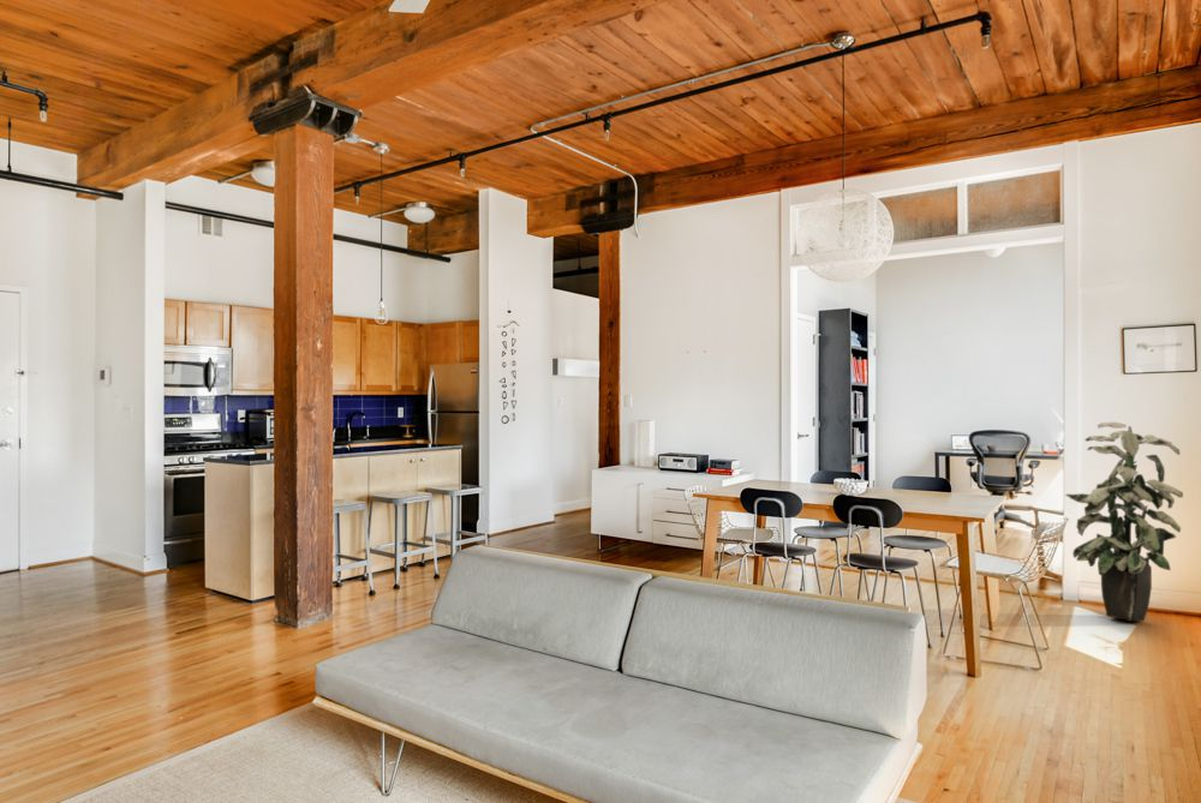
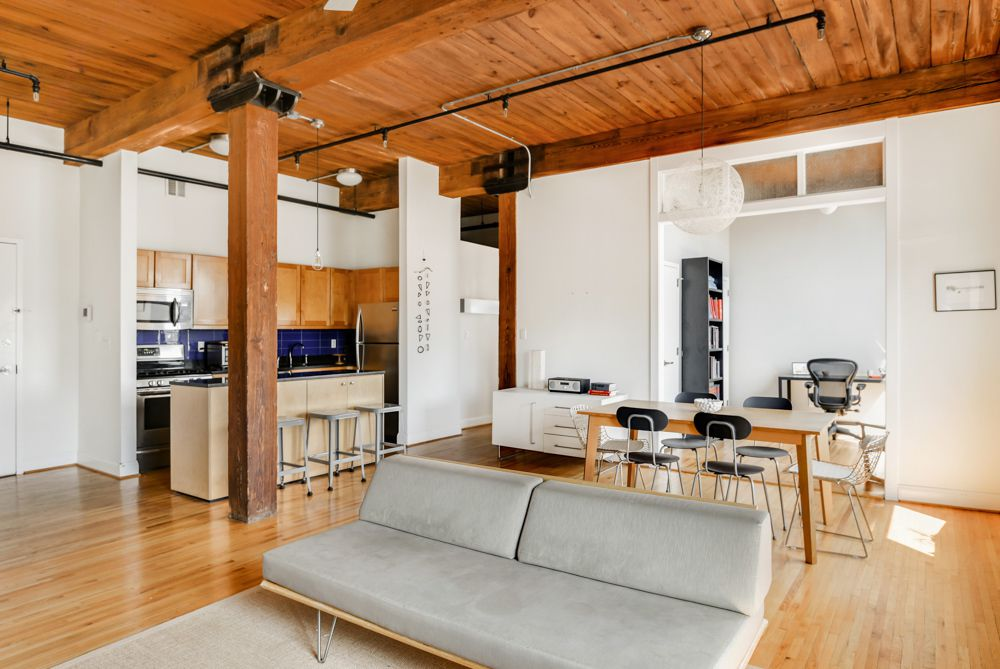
- indoor plant (1122, 519)
